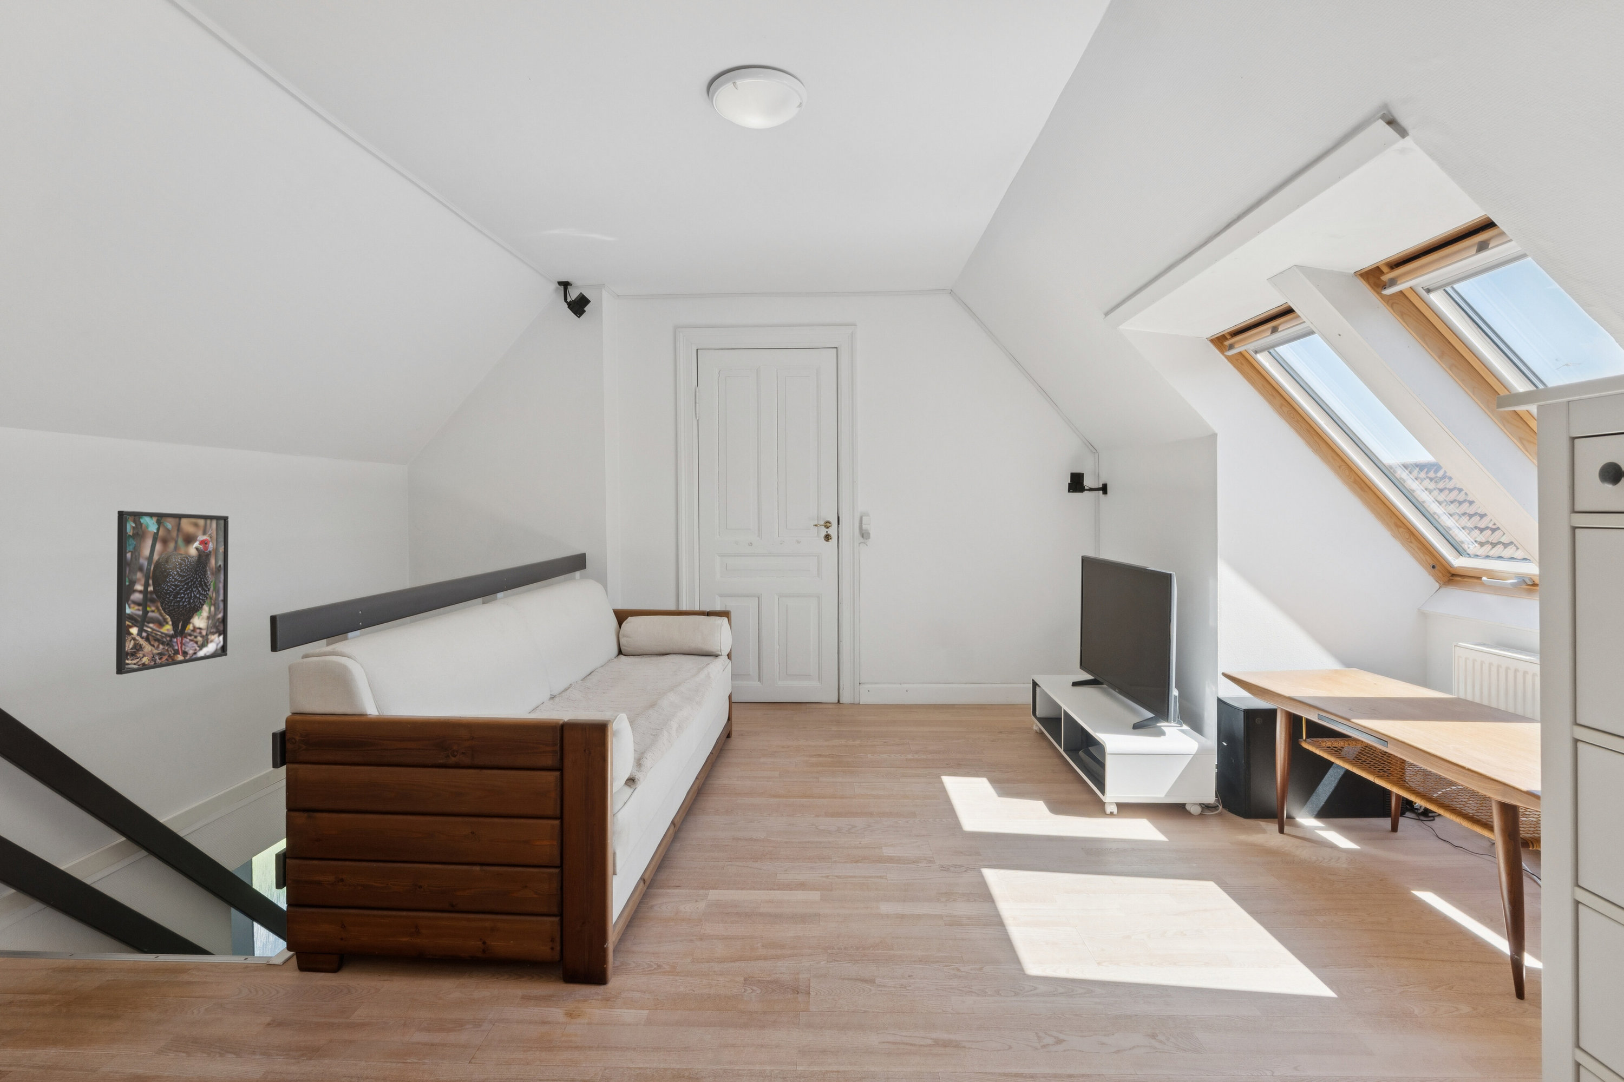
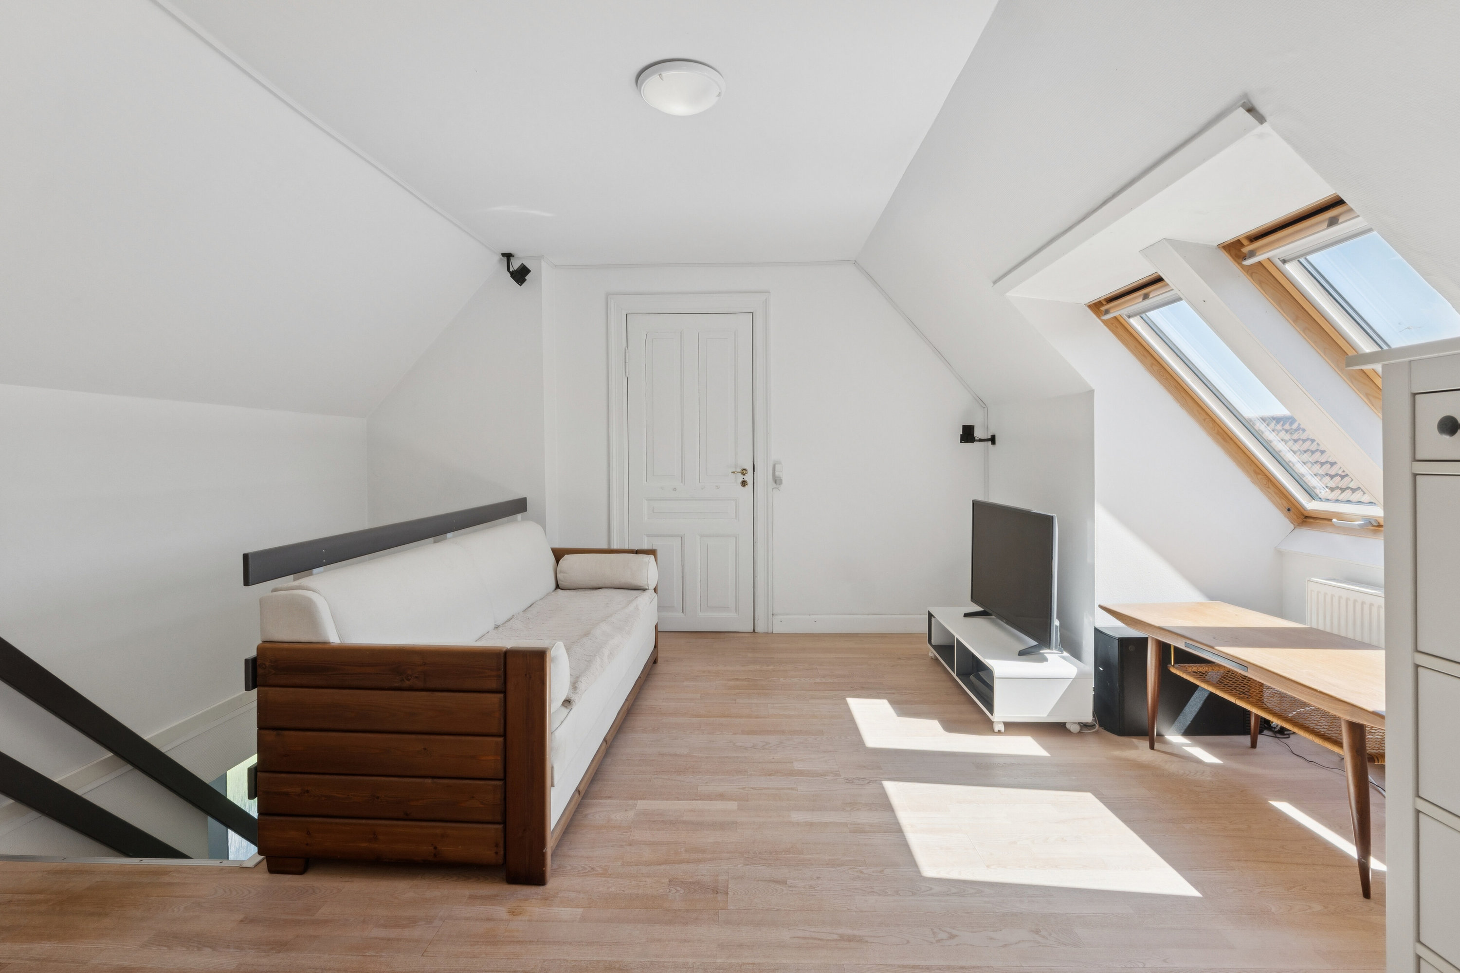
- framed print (176, 588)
